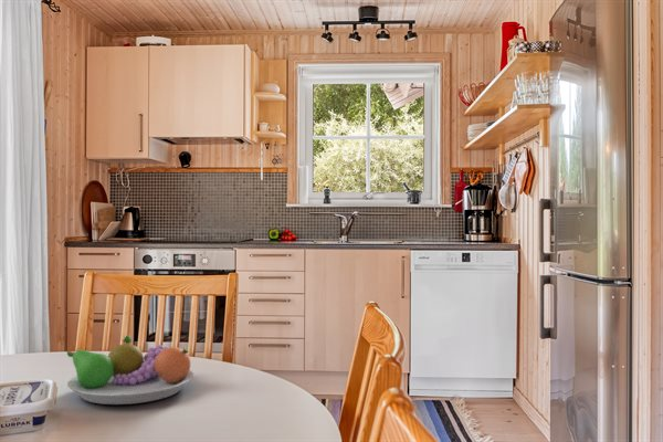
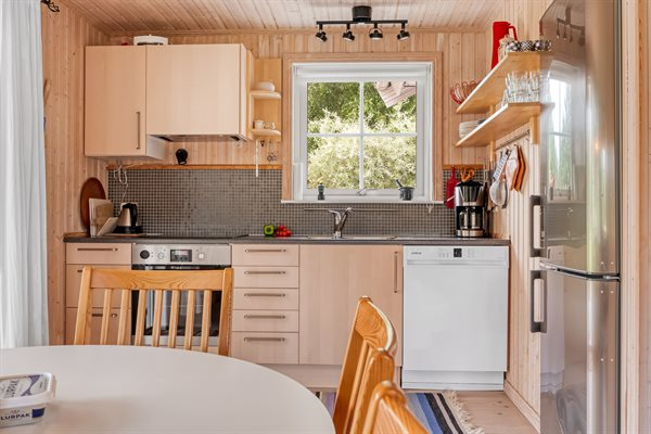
- fruit bowl (128, 365)
